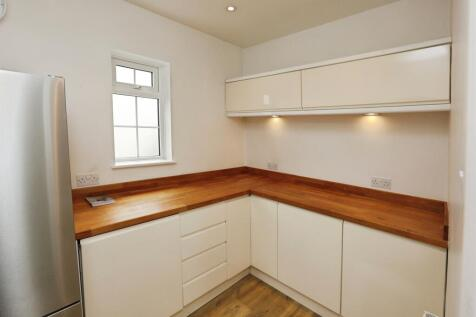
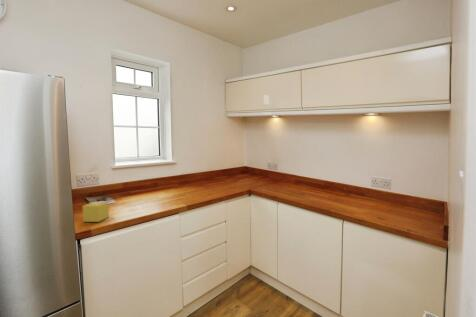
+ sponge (96, 211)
